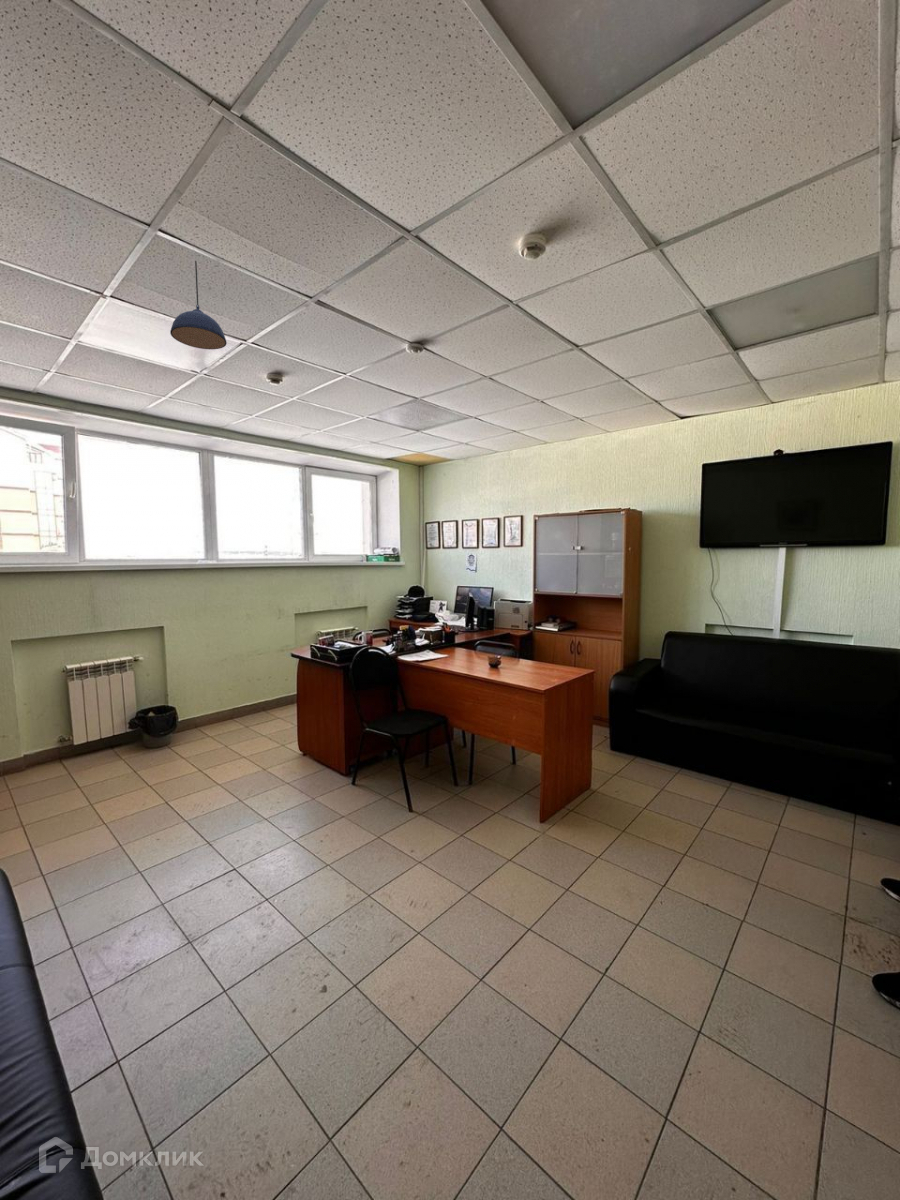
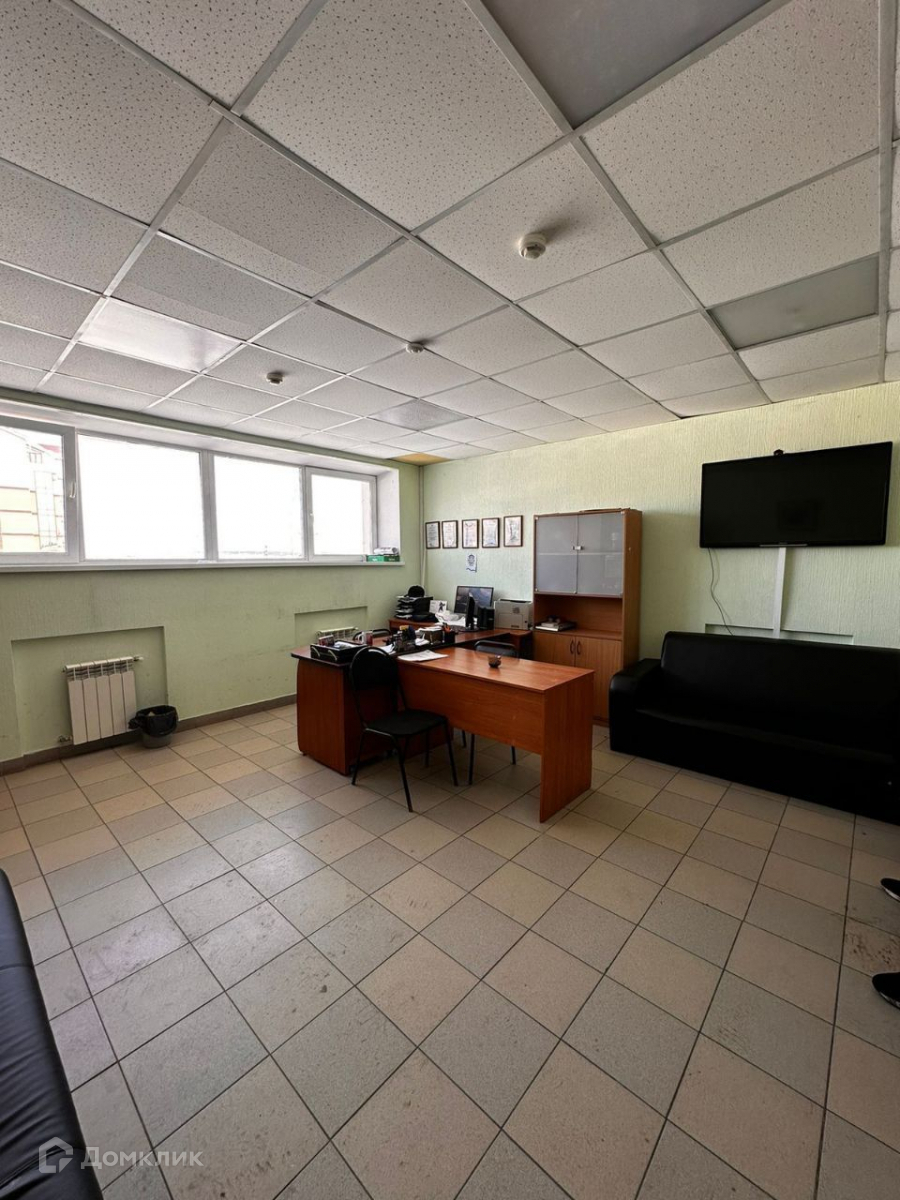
- pendant light (197, 299)
